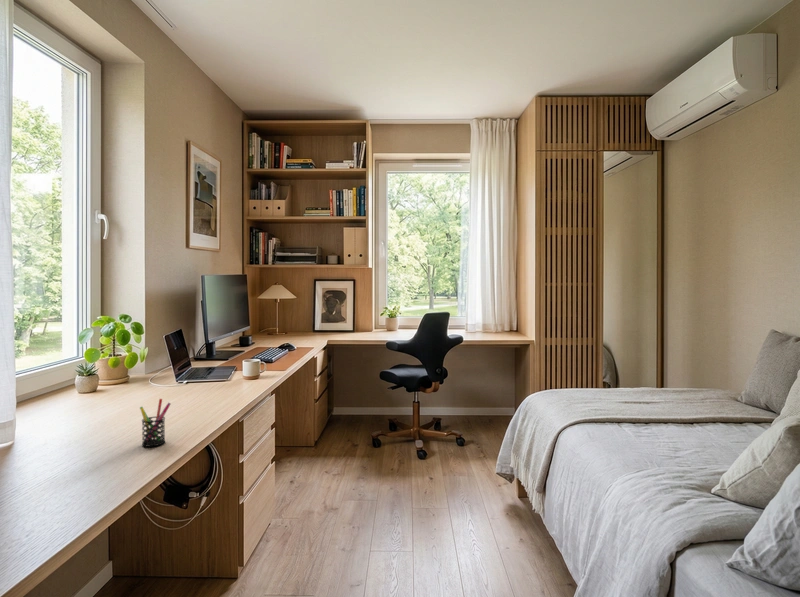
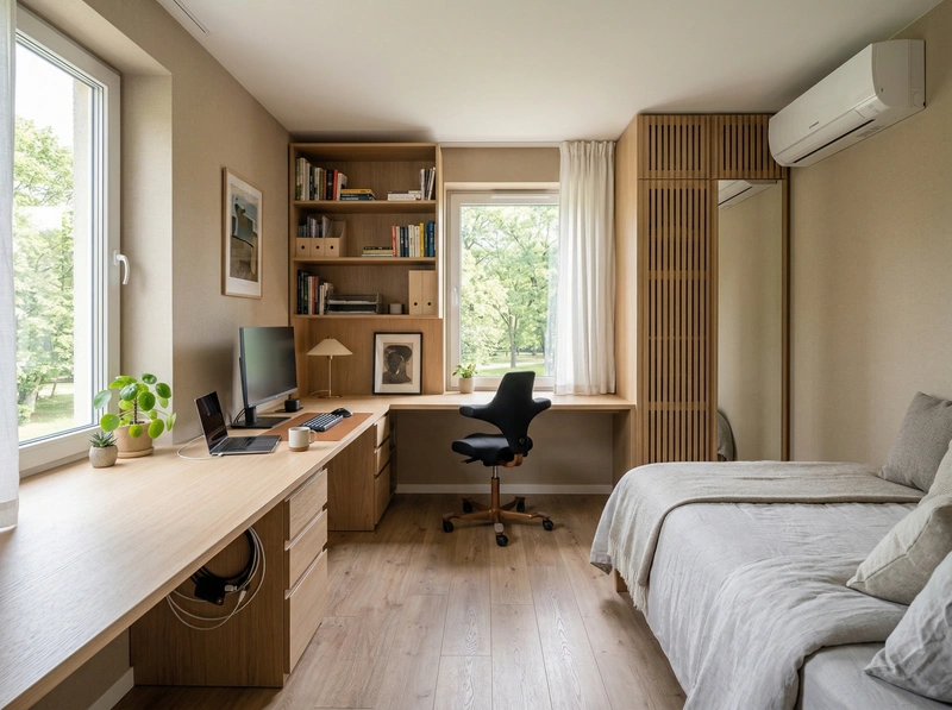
- pen holder (152, 421)
